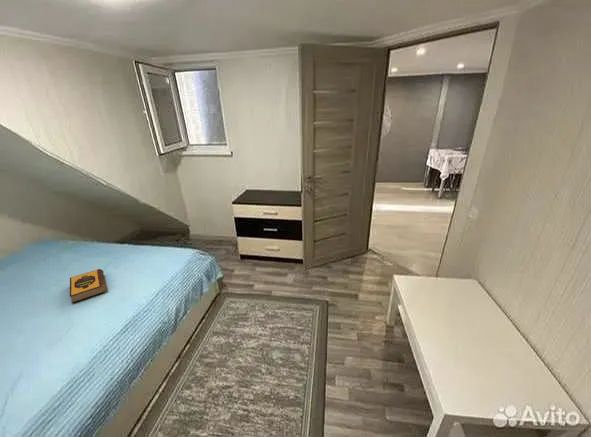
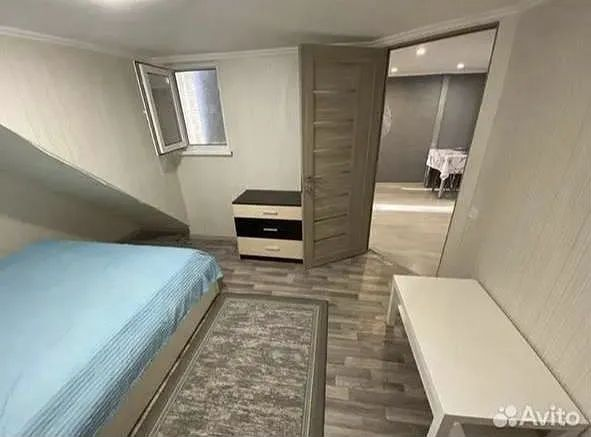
- hardback book (88, 284)
